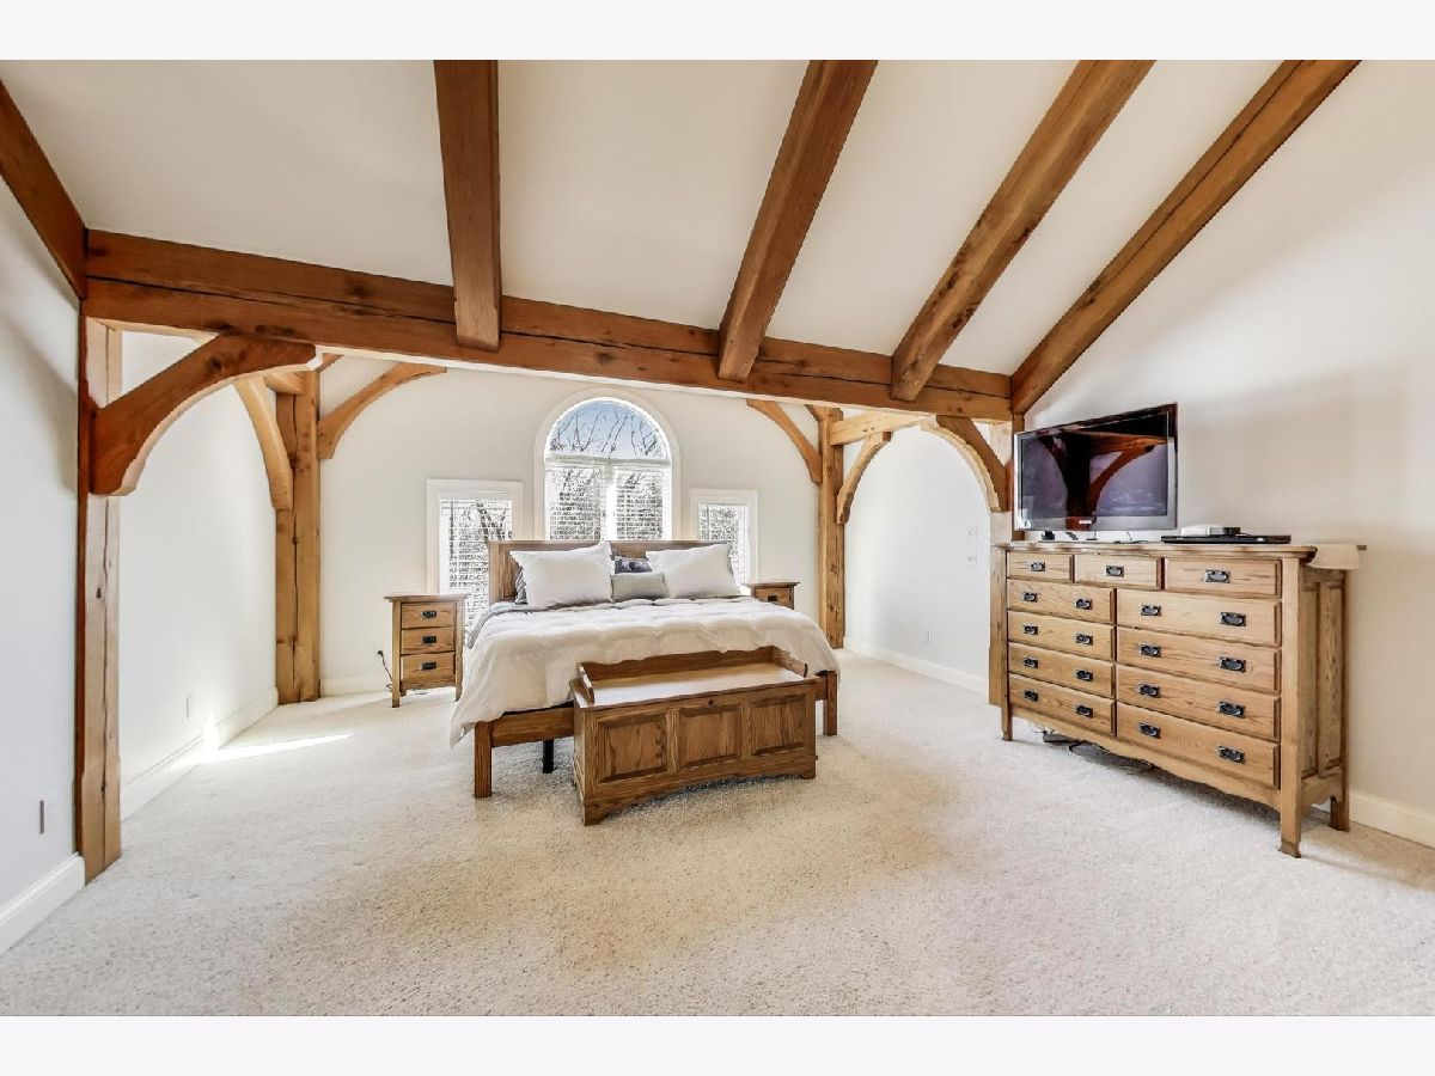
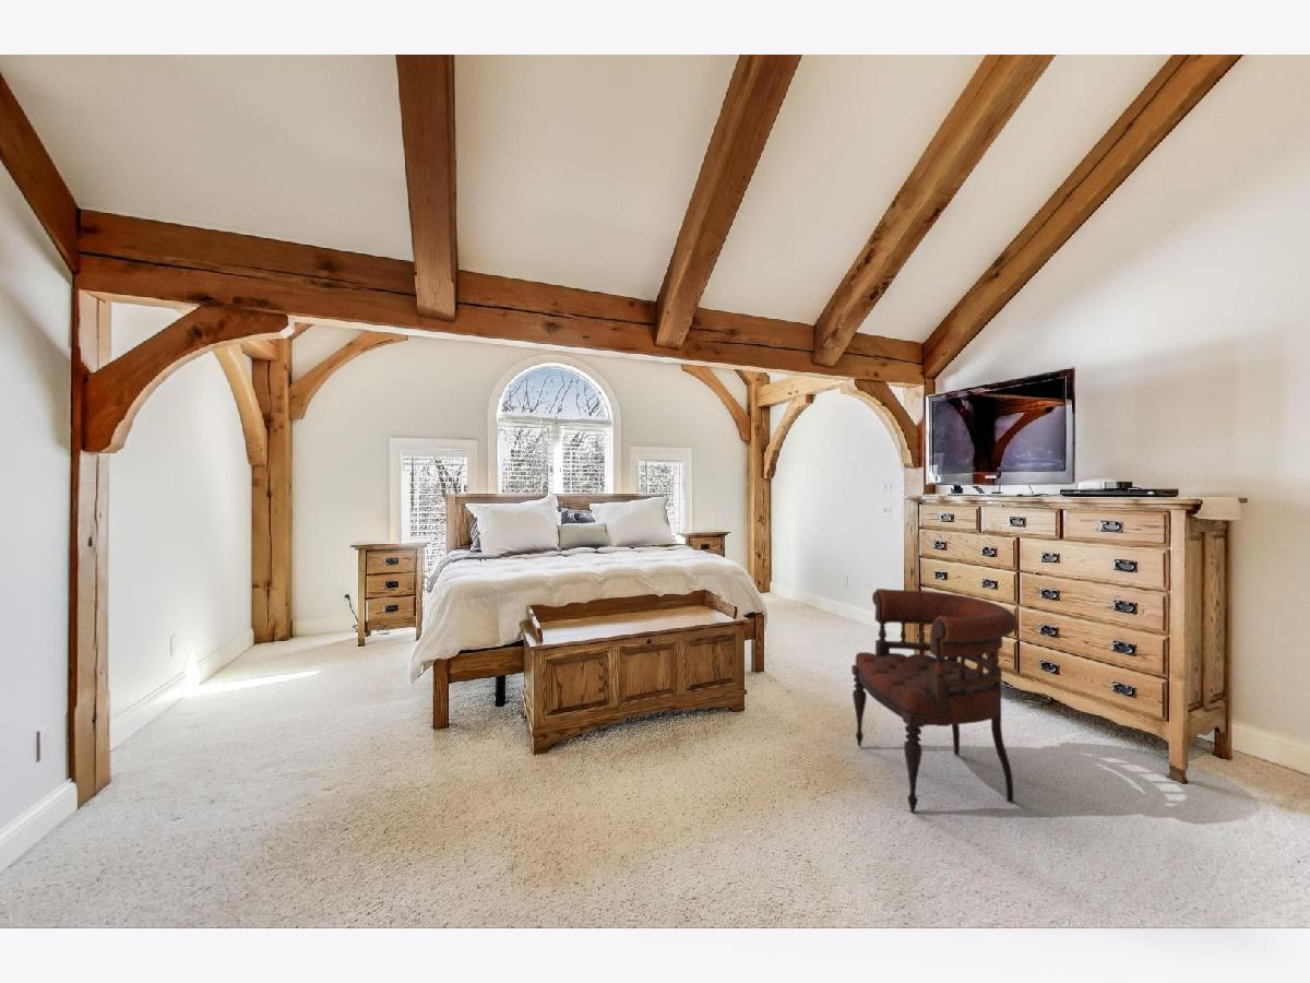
+ armchair (934, 688)
